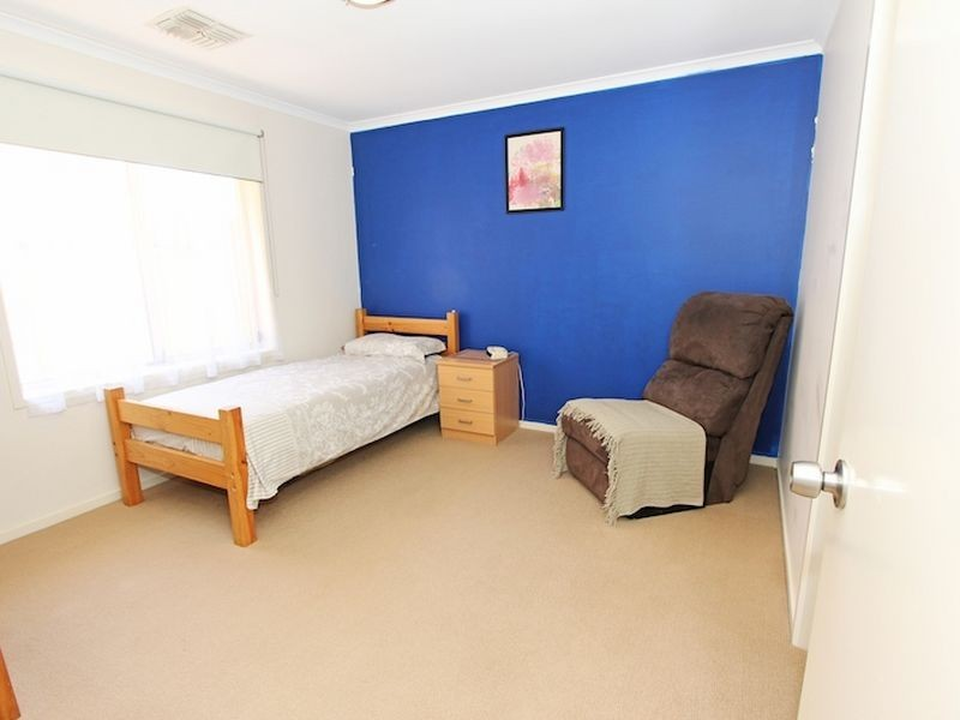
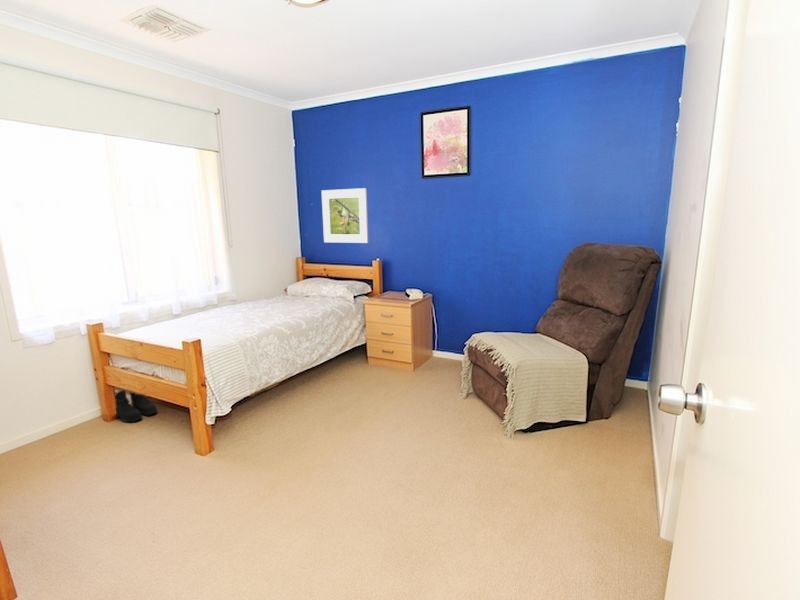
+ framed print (344, 216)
+ boots (134, 401)
